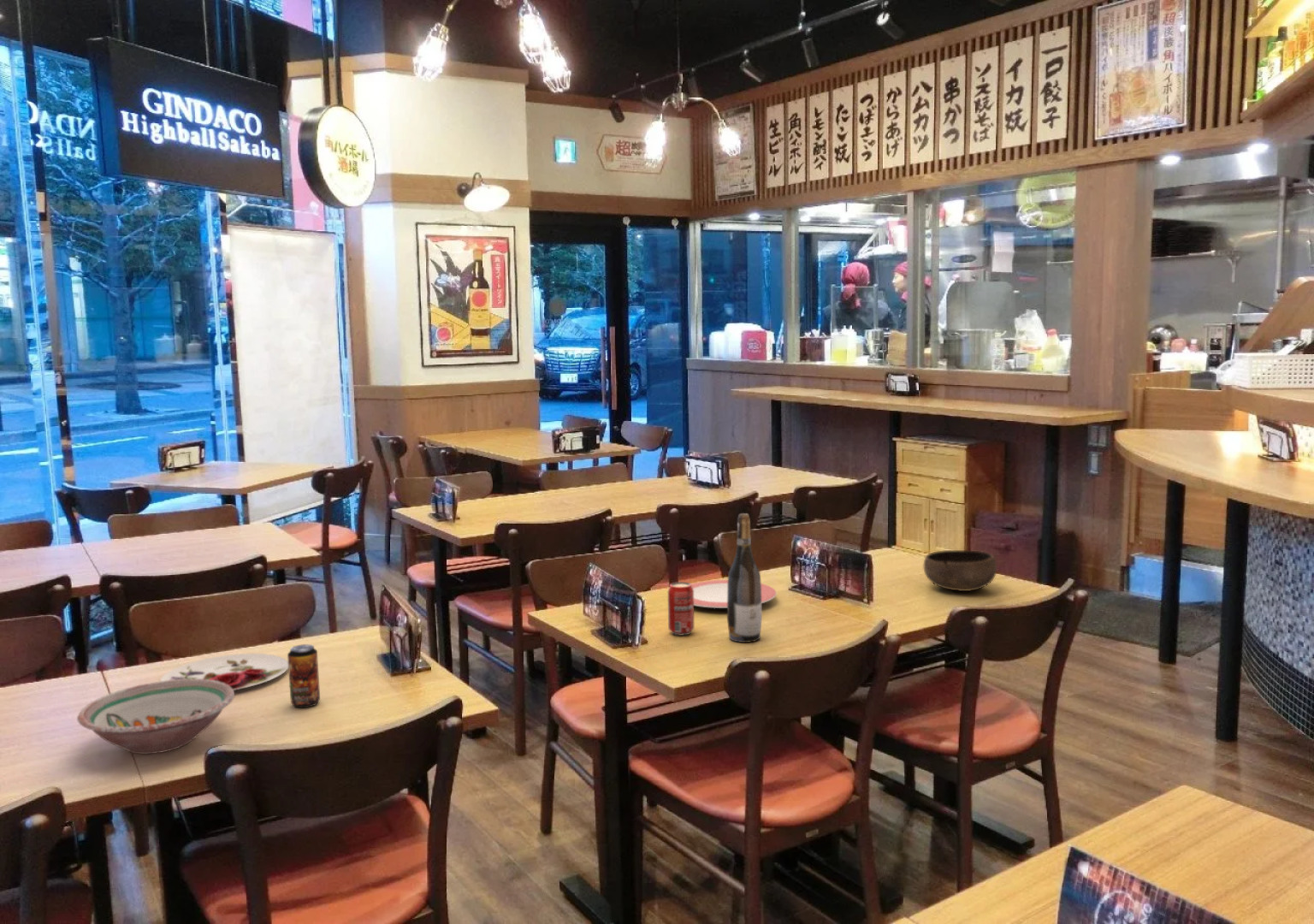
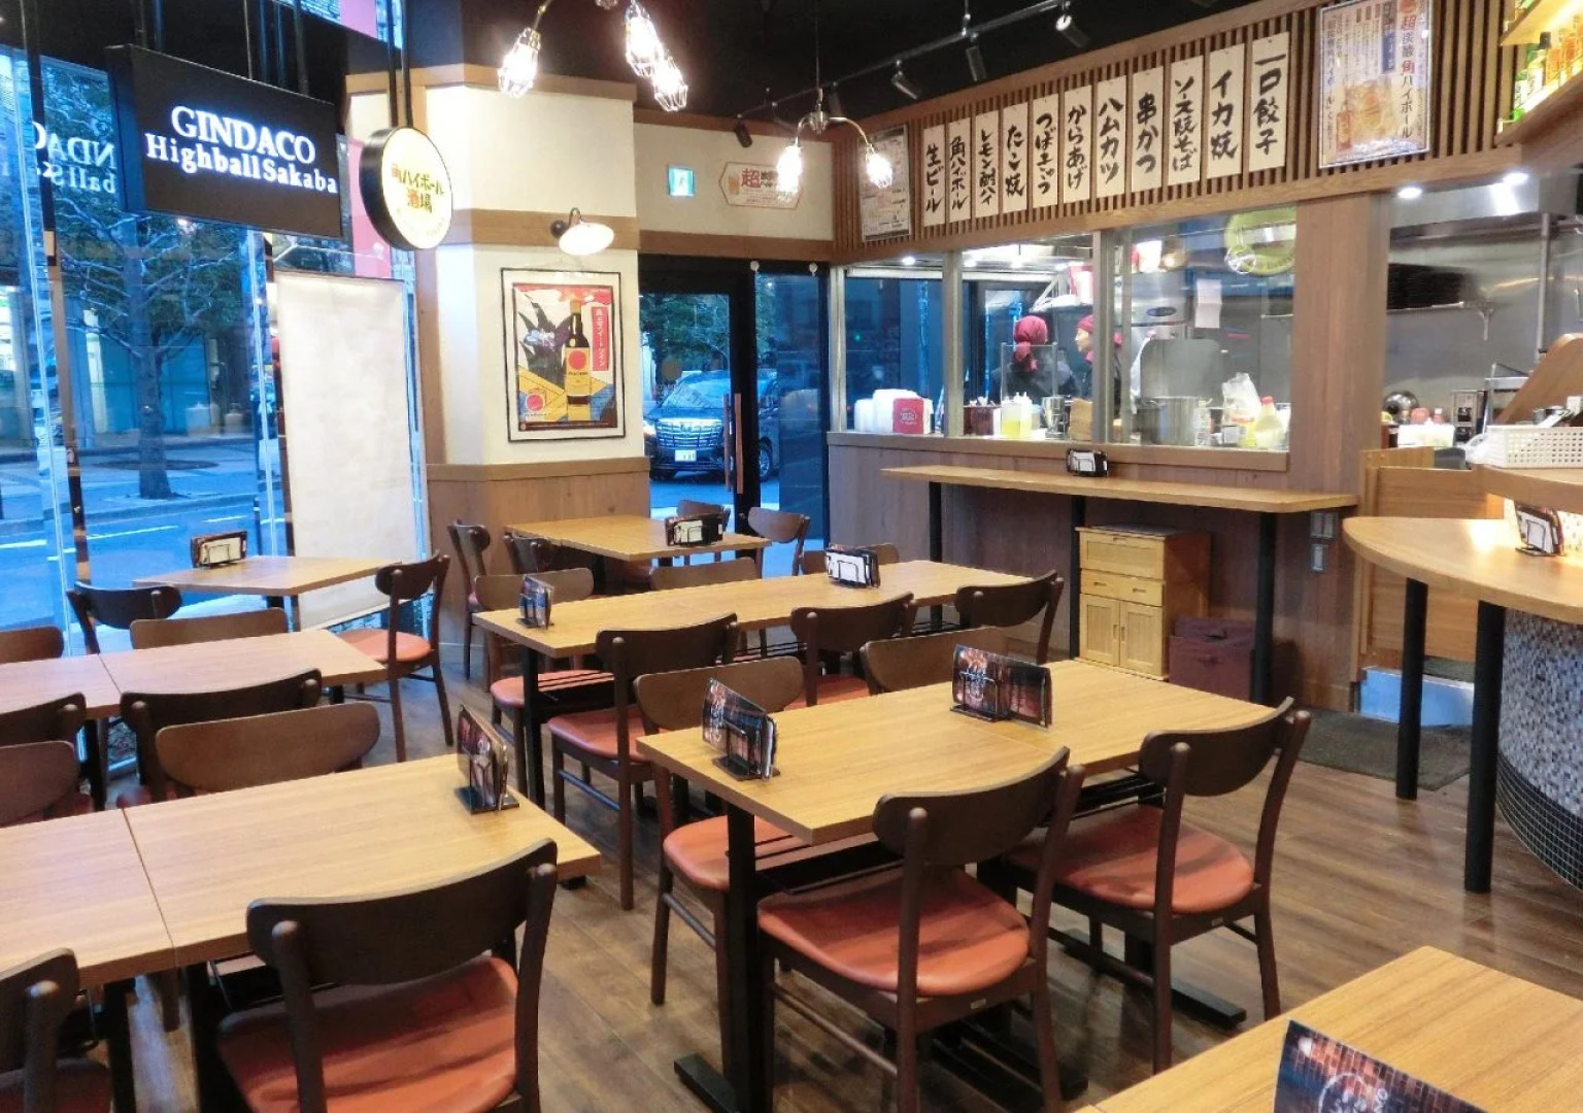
- bowl (159, 721)
- beverage can (304, 675)
- plate (725, 595)
- beverage can (681, 608)
- wine bottle (743, 576)
- bowl (959, 571)
- plate (226, 671)
